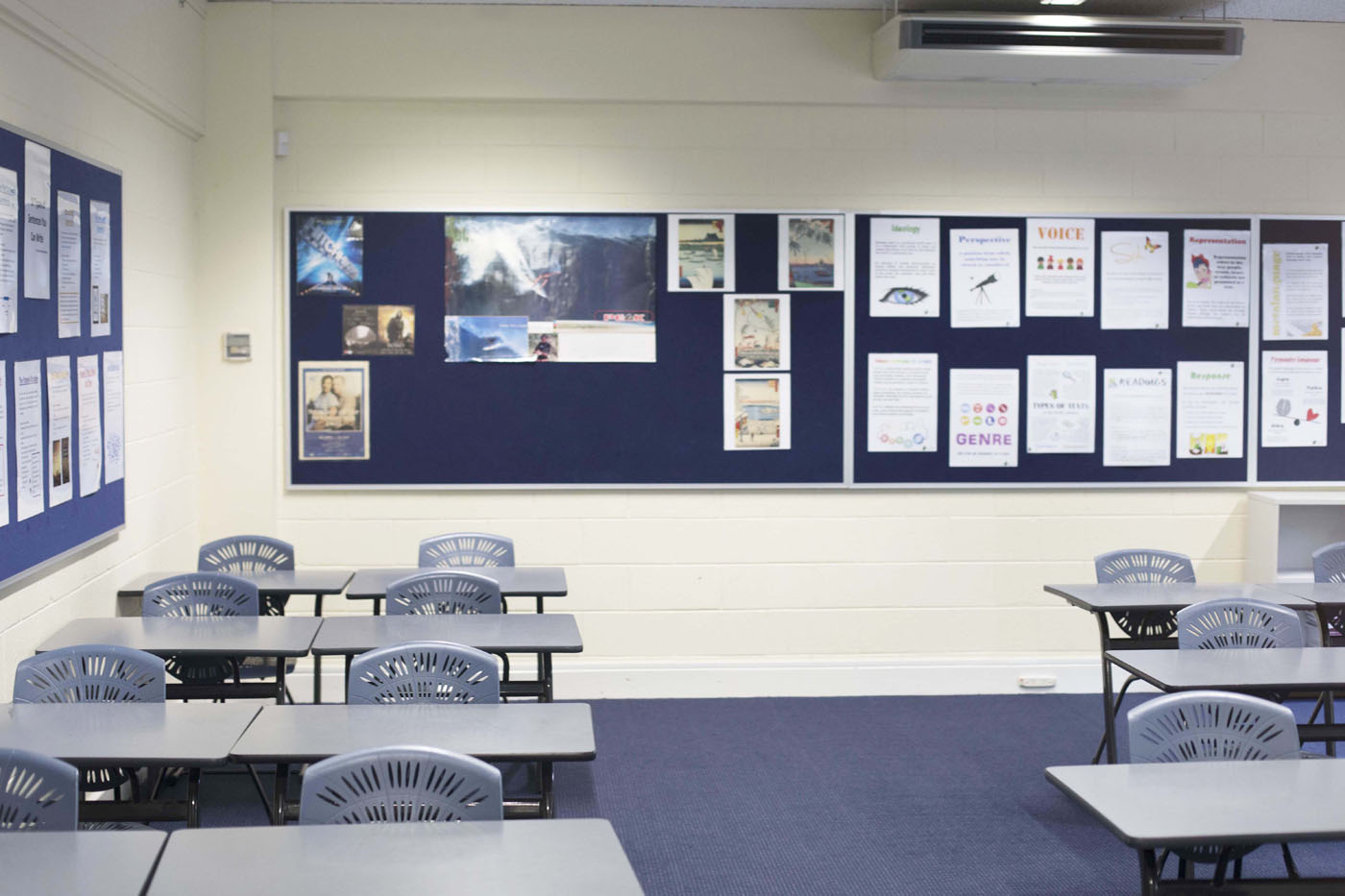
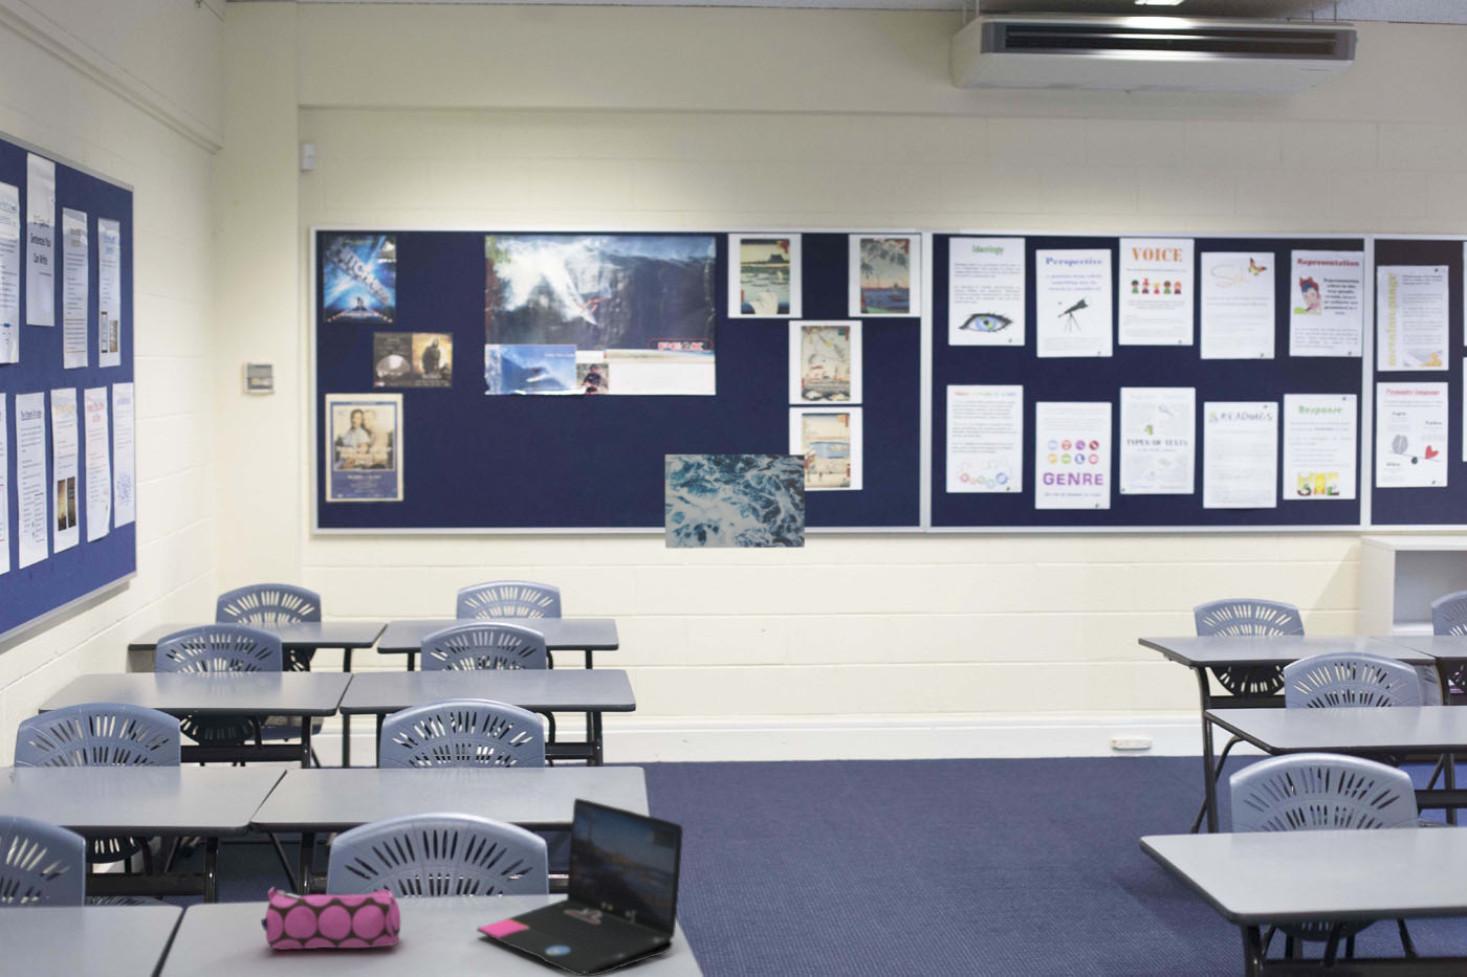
+ pencil case (334, 916)
+ laptop (578, 881)
+ wall art (734, 500)
